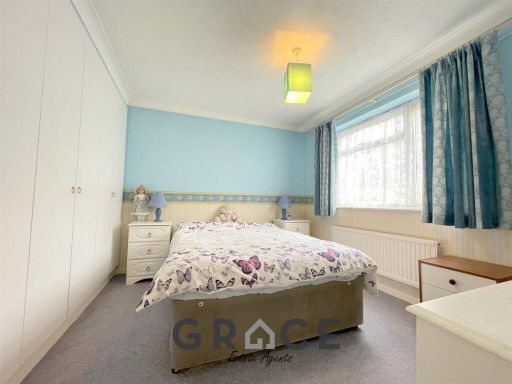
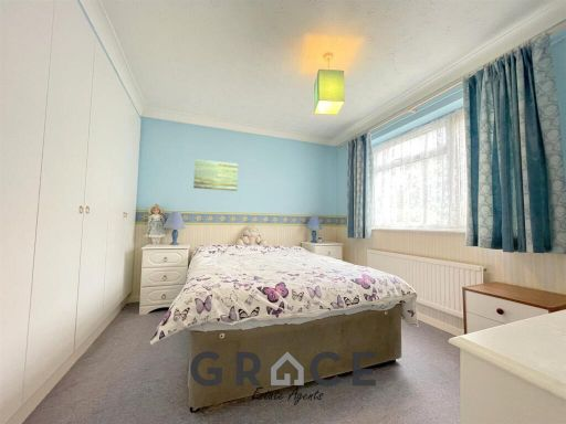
+ wall art (216, 174)
